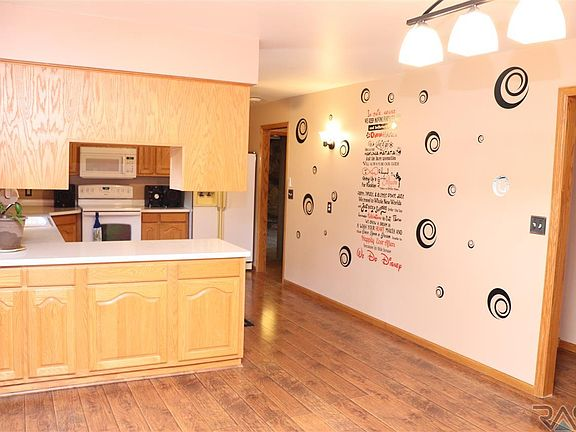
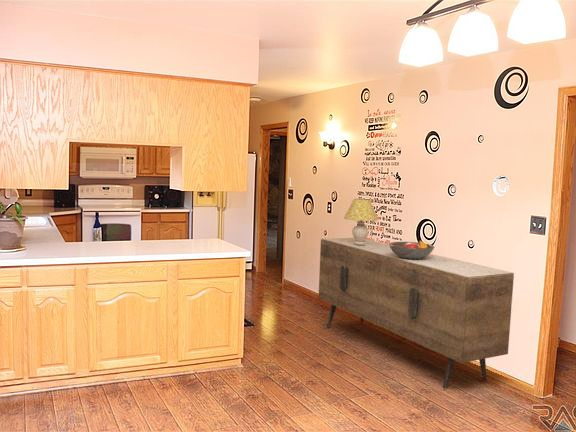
+ fruit bowl (411, 249)
+ table lamp (360, 222)
+ sideboard (397, 302)
